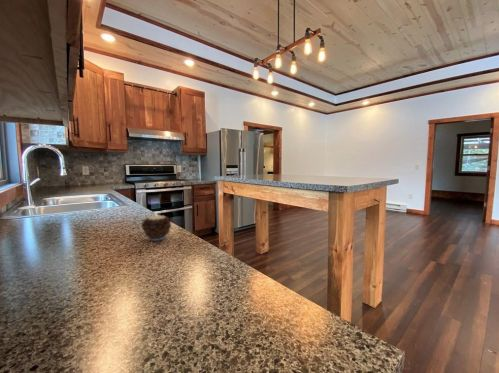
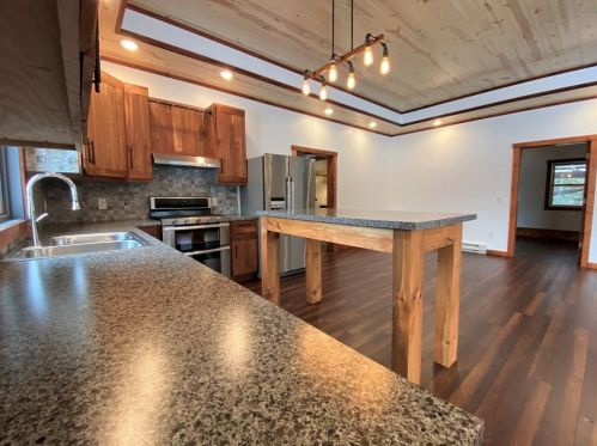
- candle (156, 225)
